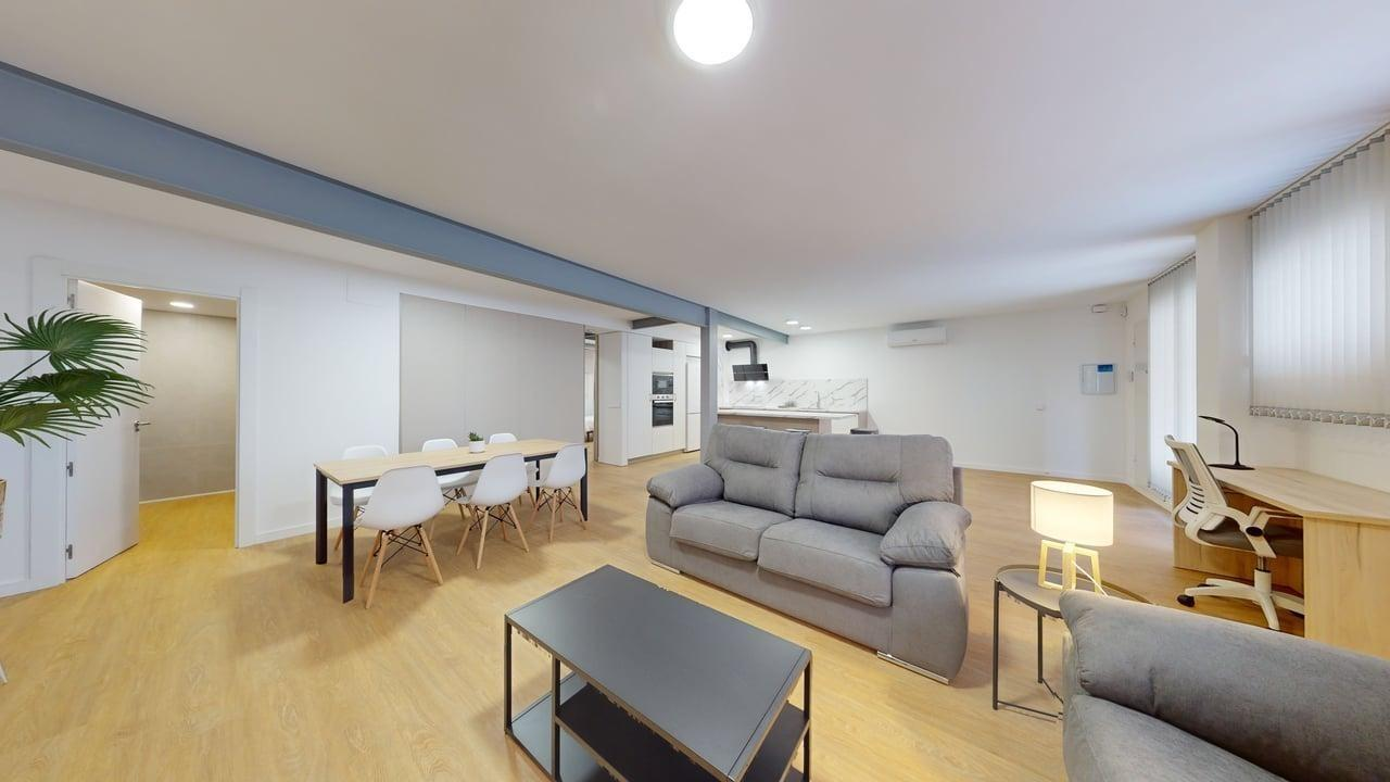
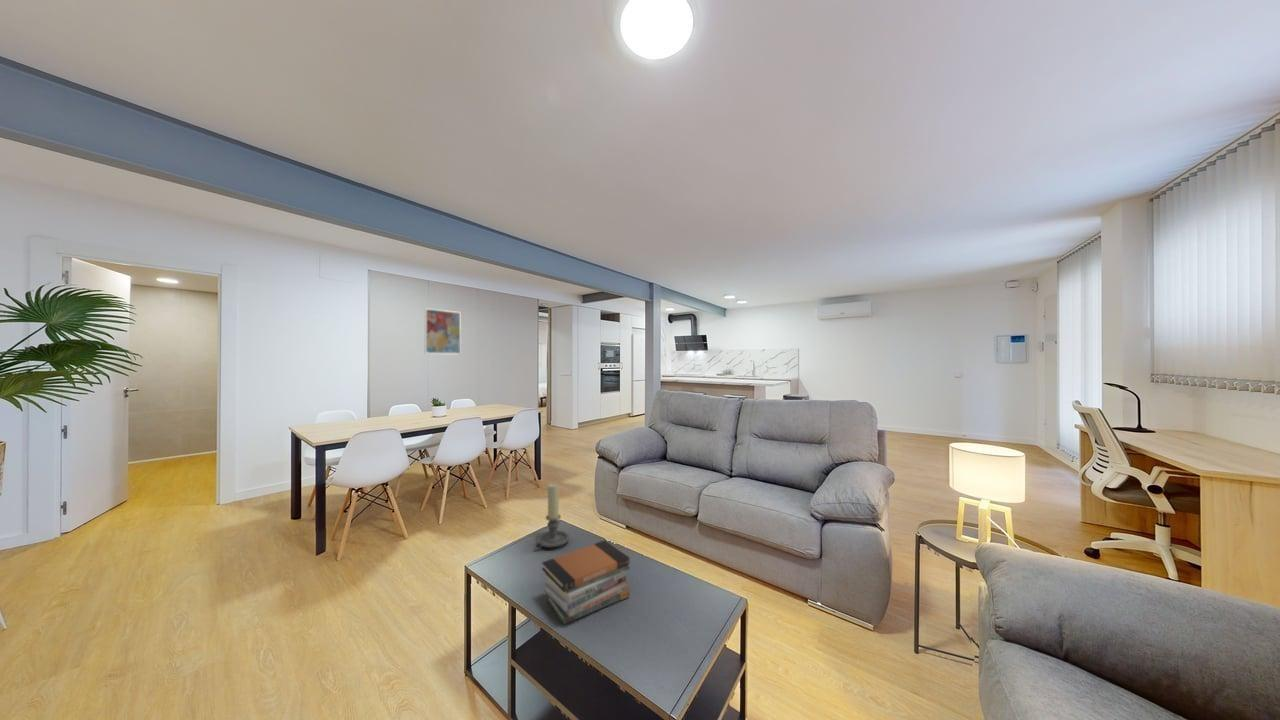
+ candle holder (550, 514)
+ book stack (586, 579)
+ wall art (443, 332)
